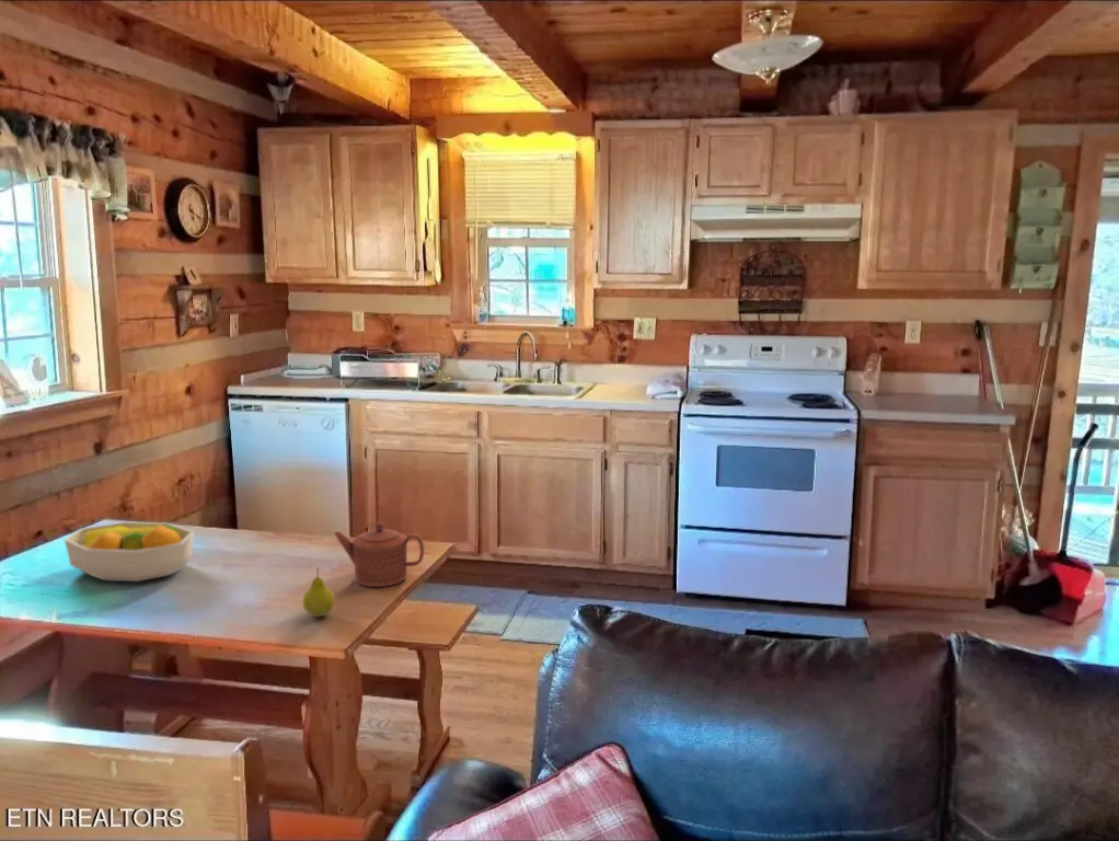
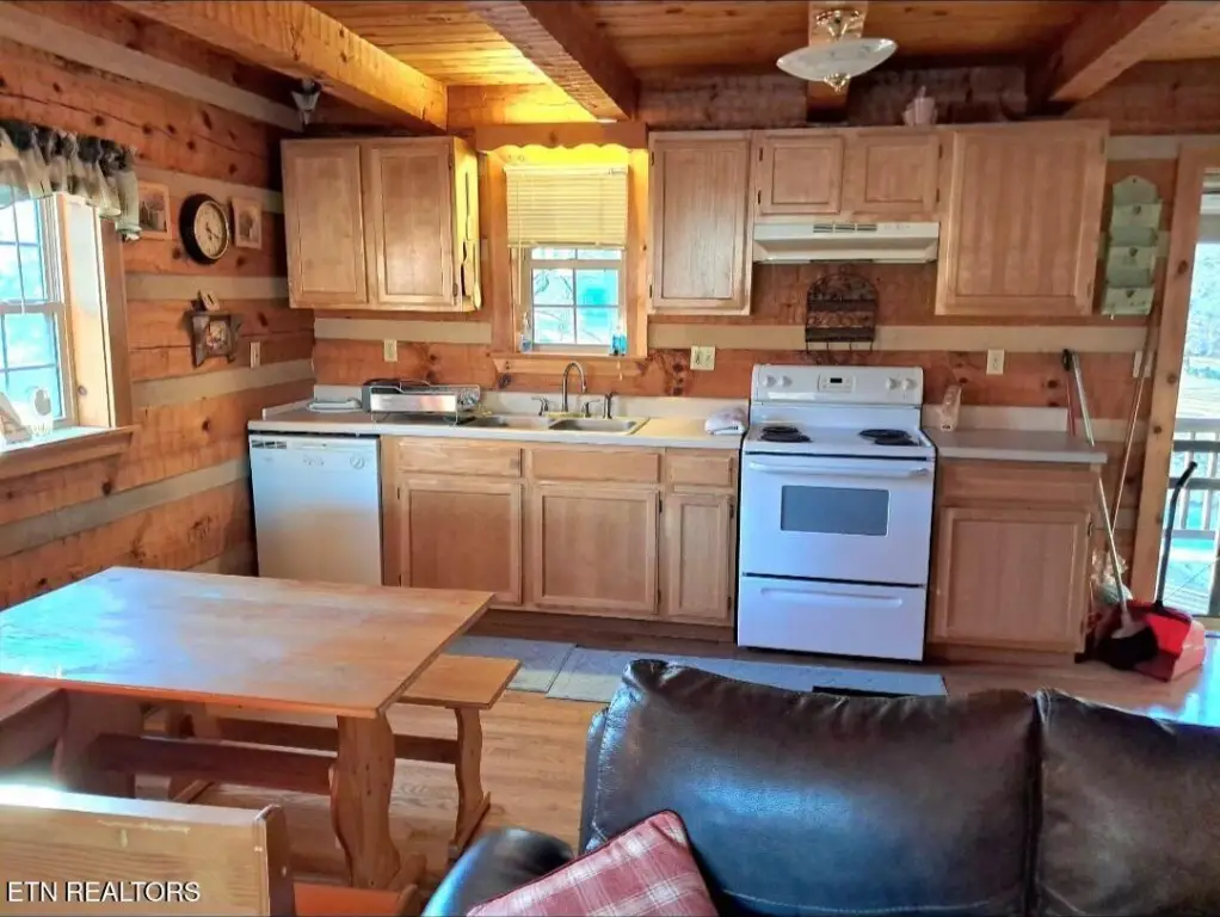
- fruit bowl (130, 544)
- fruit (318, 589)
- teapot (379, 550)
